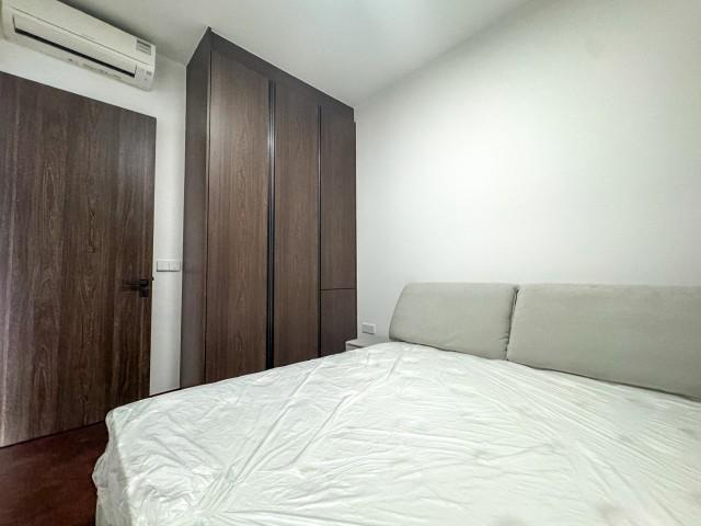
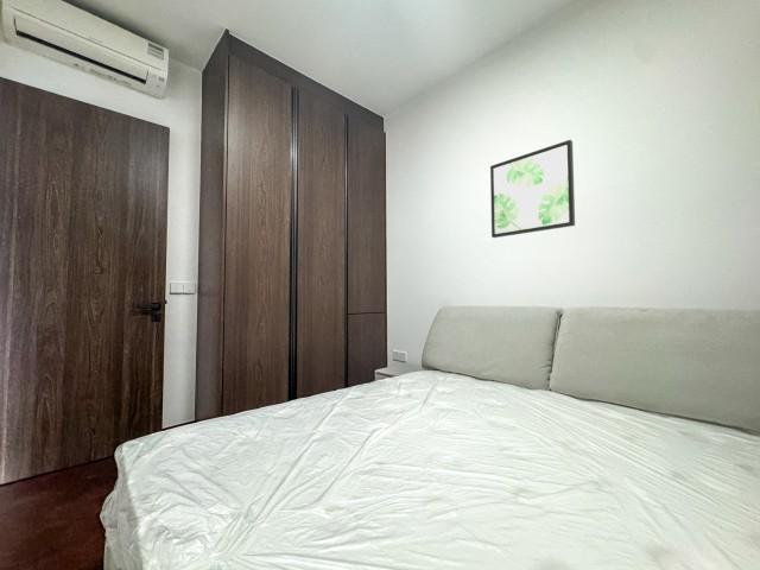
+ wall art (528, 192)
